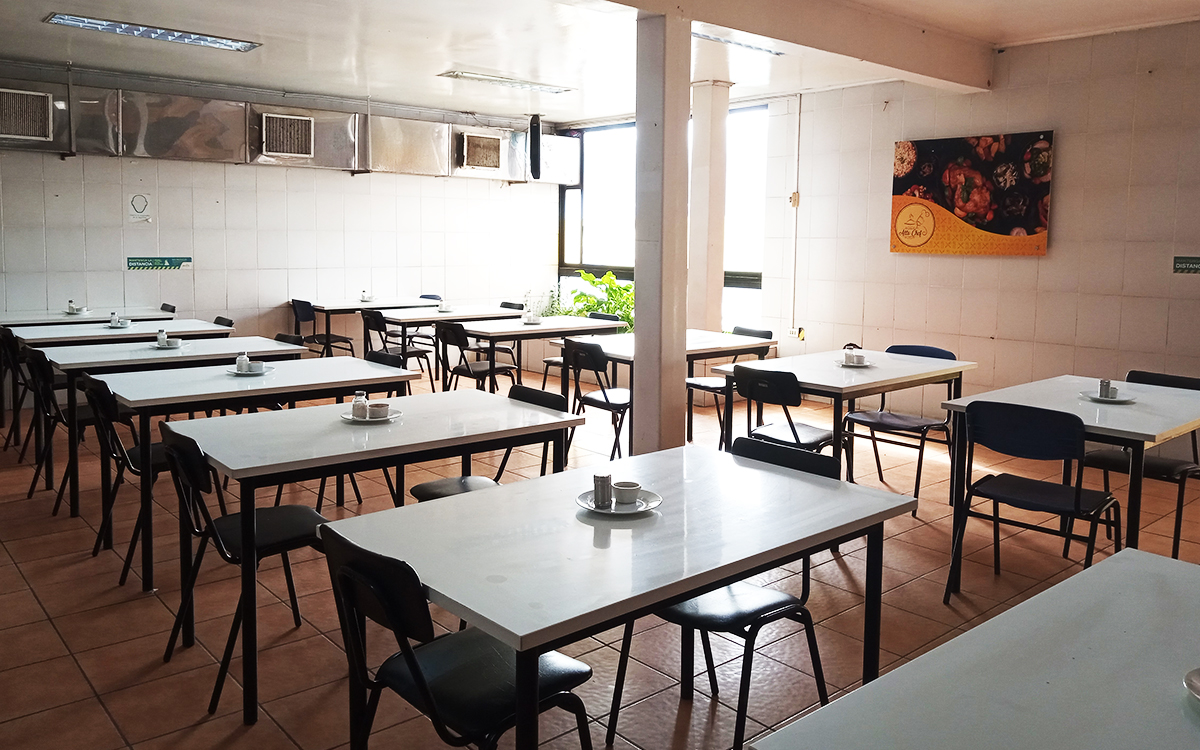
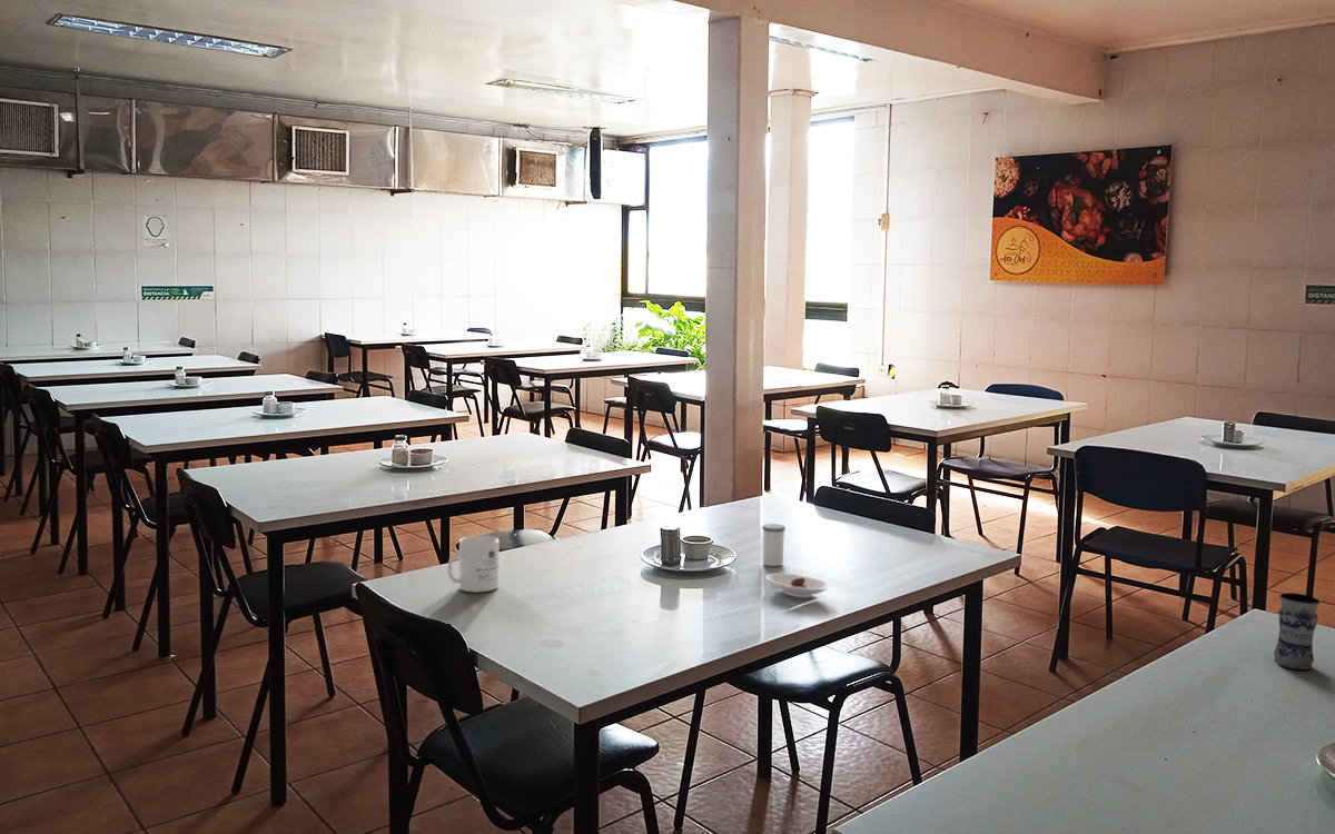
+ saucer (797, 585)
+ jar (1296, 631)
+ salt shaker (773, 545)
+ mug (472, 565)
